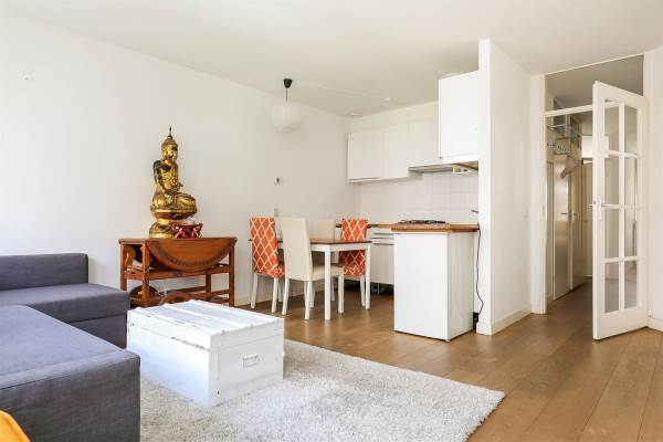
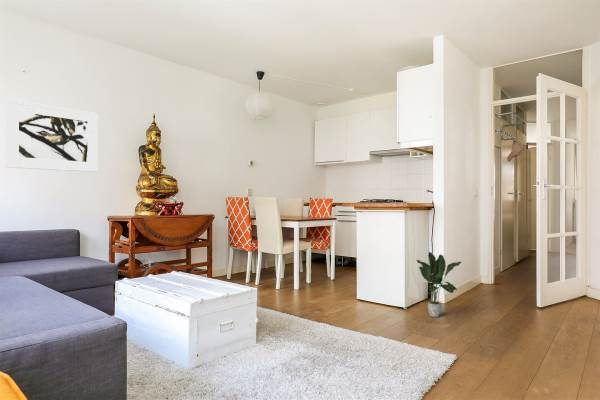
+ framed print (55, 138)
+ potted plant (438, 283)
